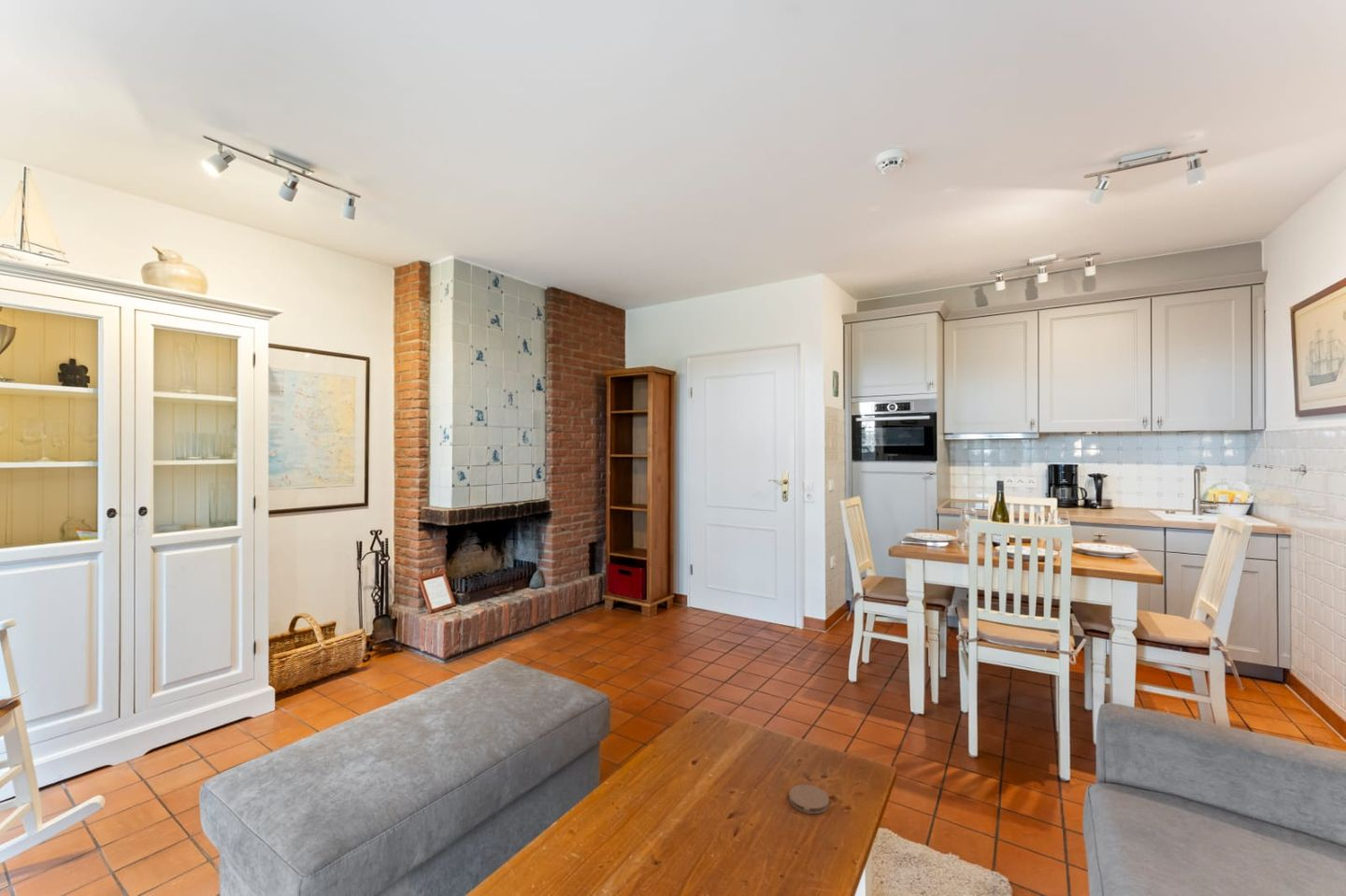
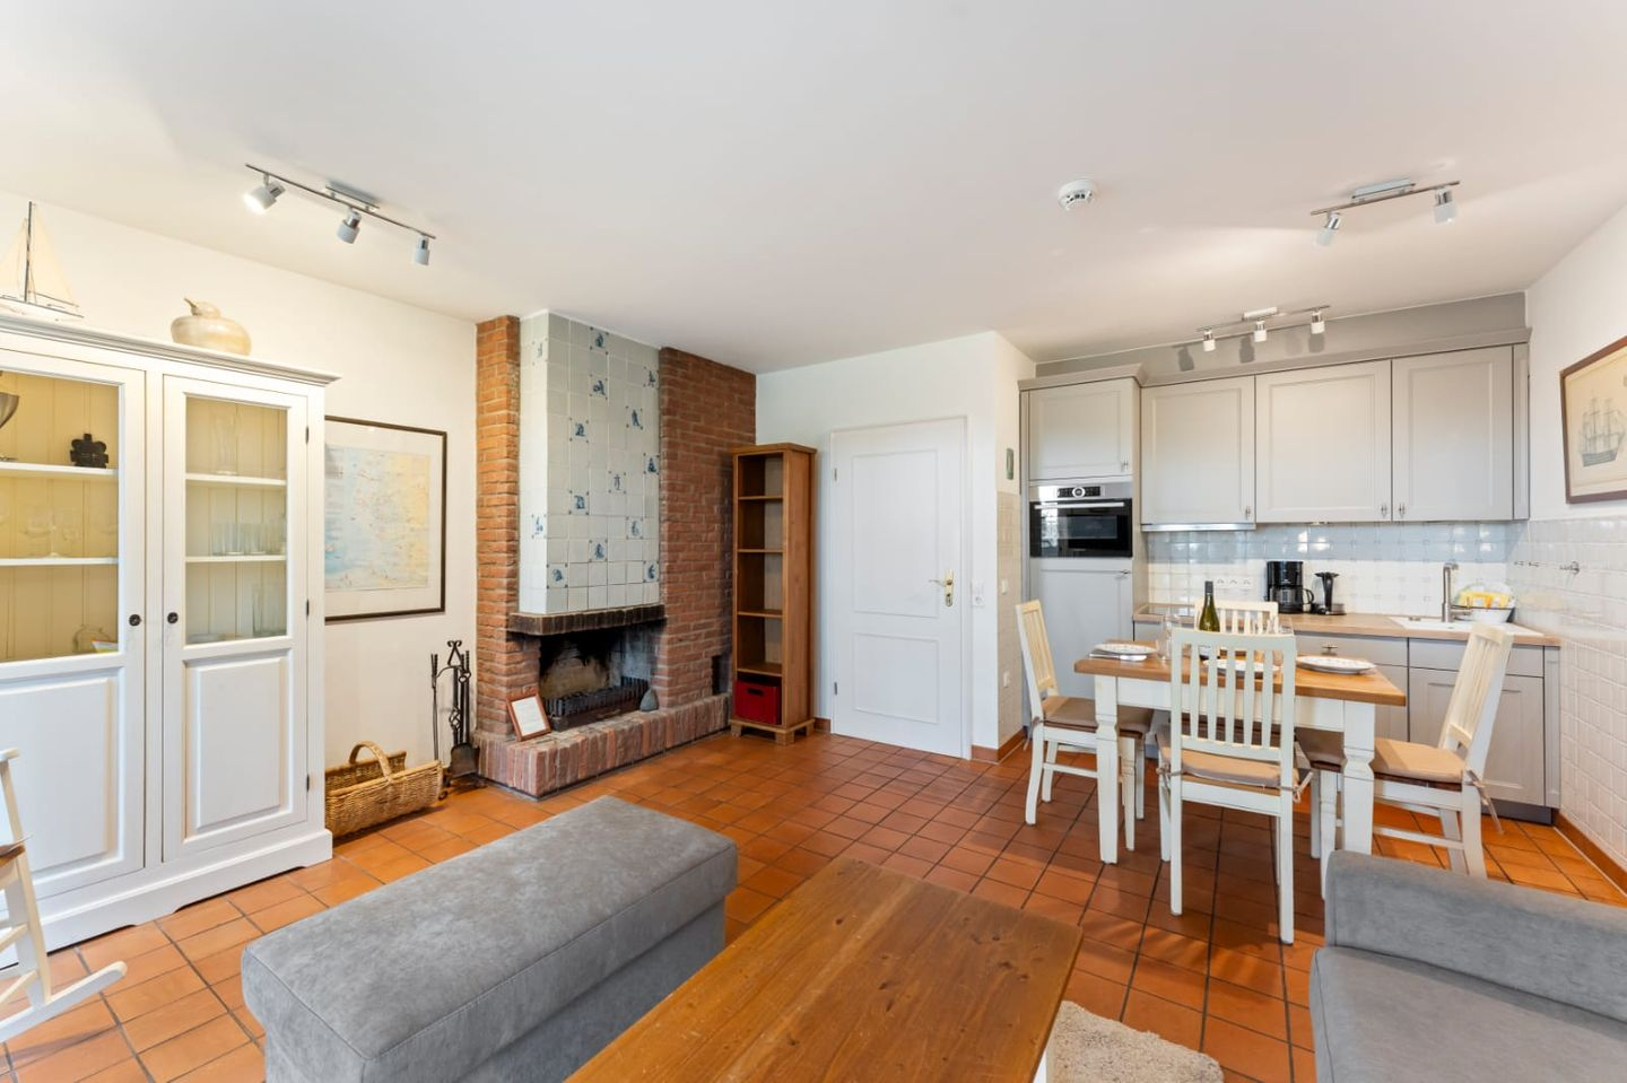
- coaster (809, 798)
